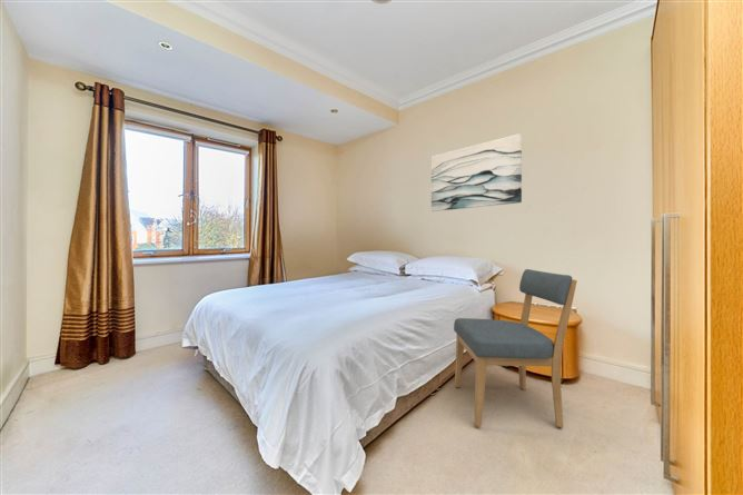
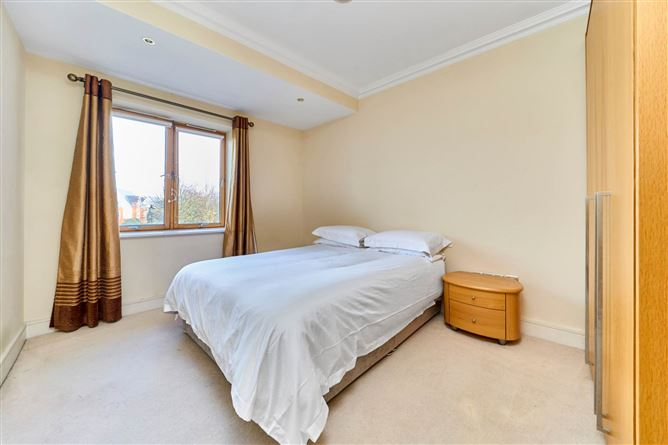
- wall art (470, 177)
- chair (508, 338)
